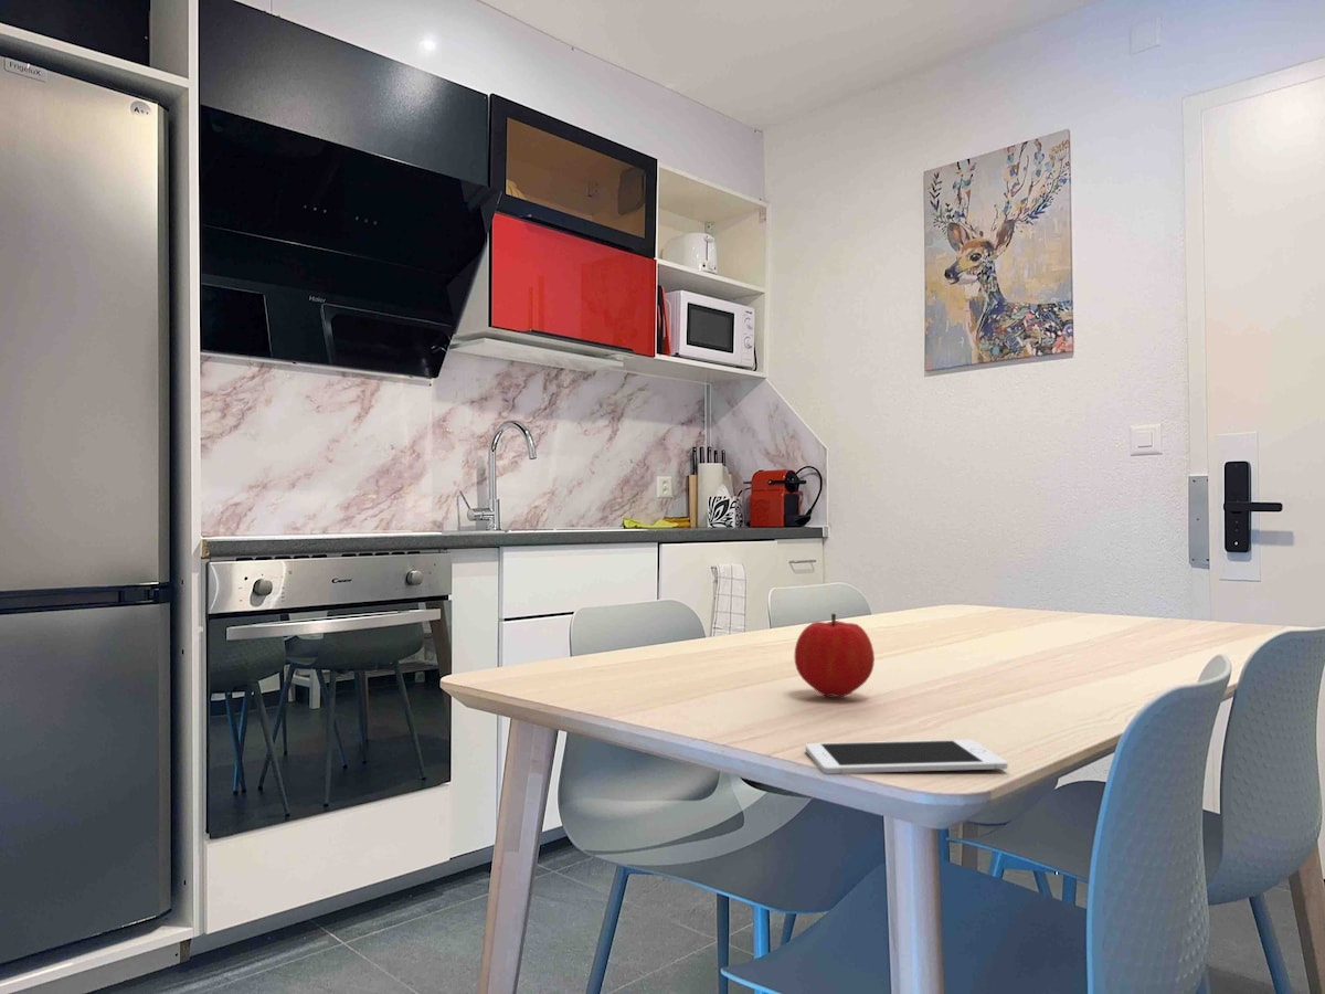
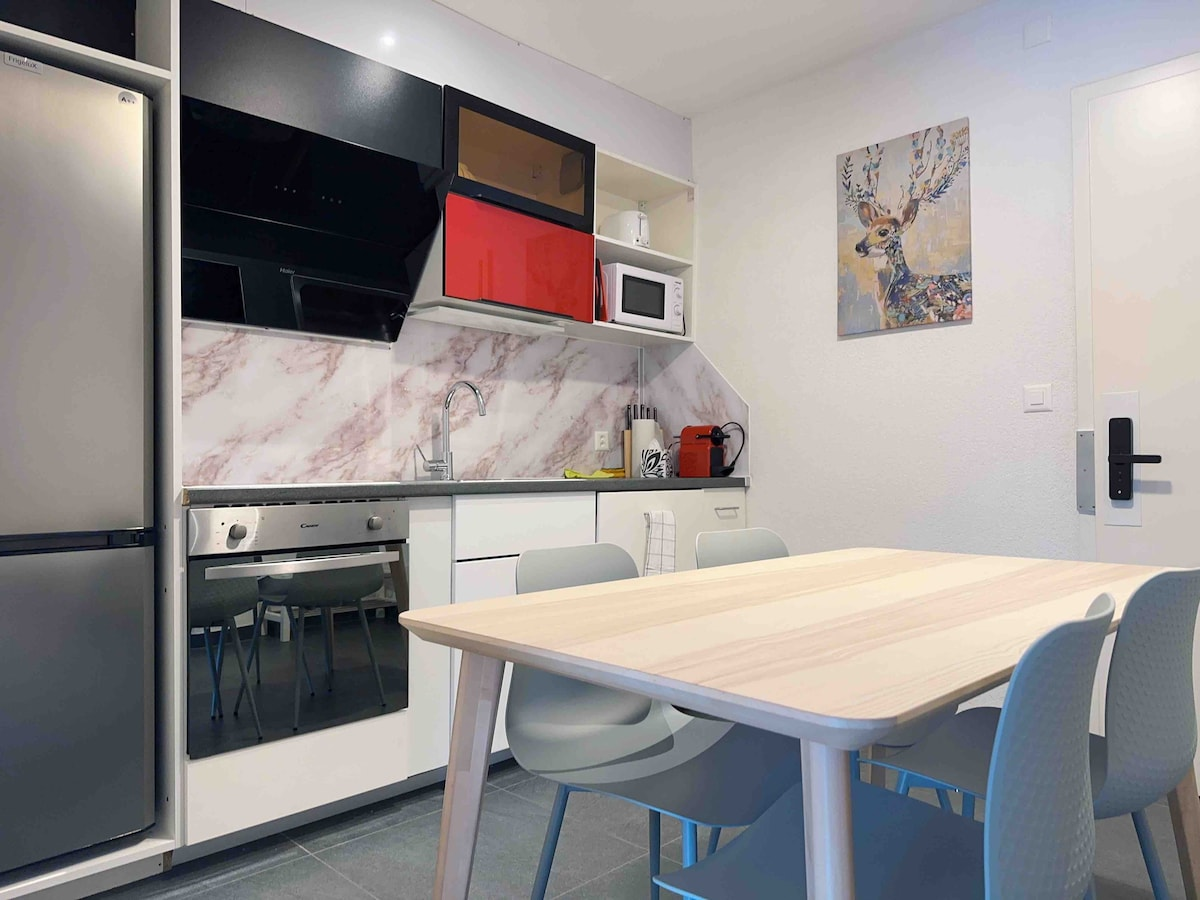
- fruit (834, 654)
- cell phone (902, 755)
